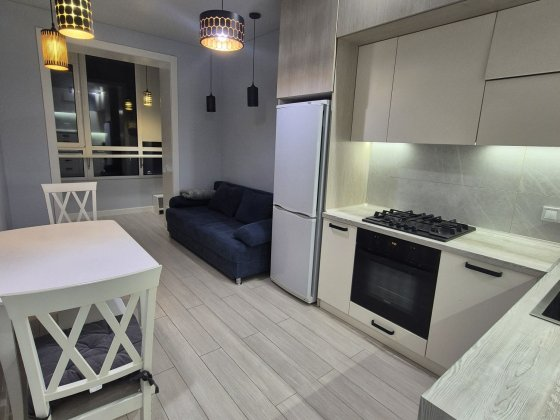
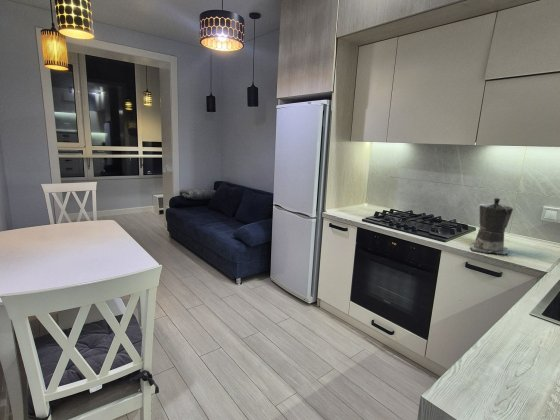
+ coffee maker (493, 224)
